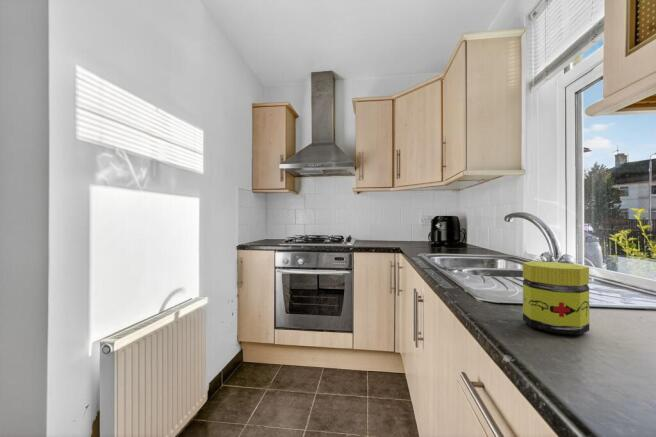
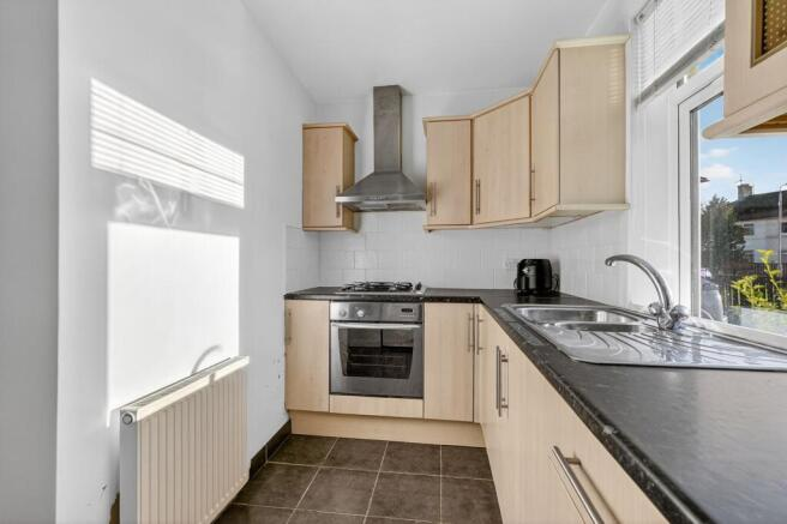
- jar (554, 296)
